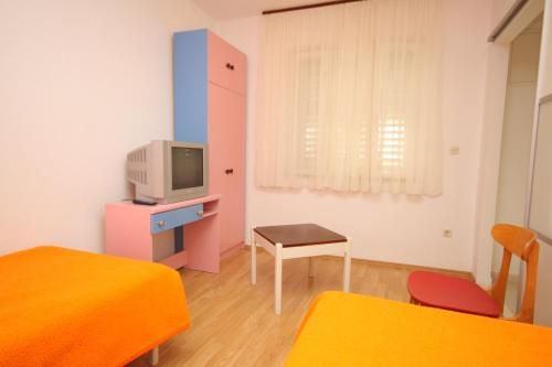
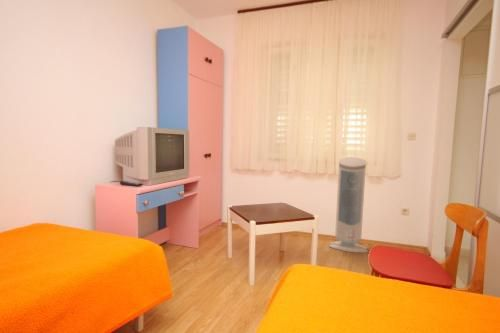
+ air purifier (350, 203)
